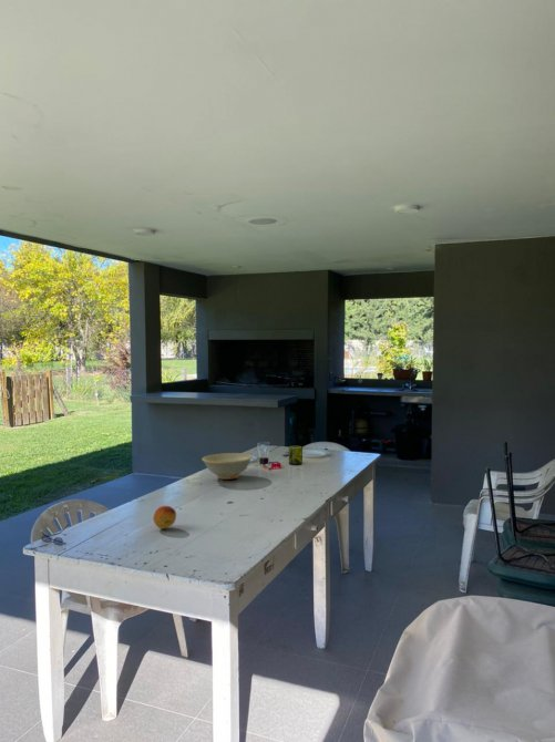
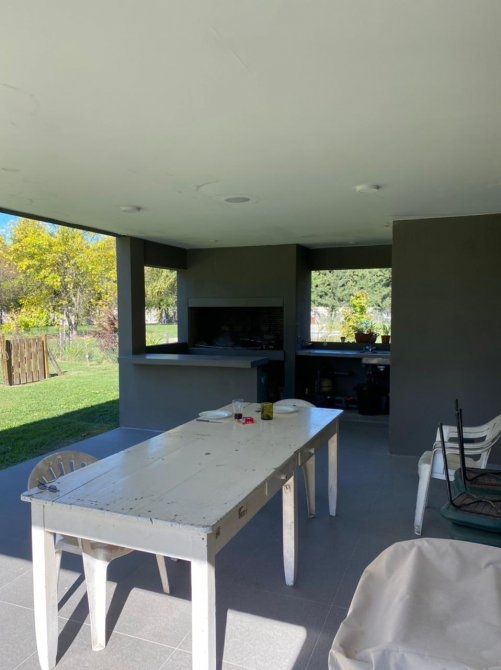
- dish (227, 466)
- fruit (164, 517)
